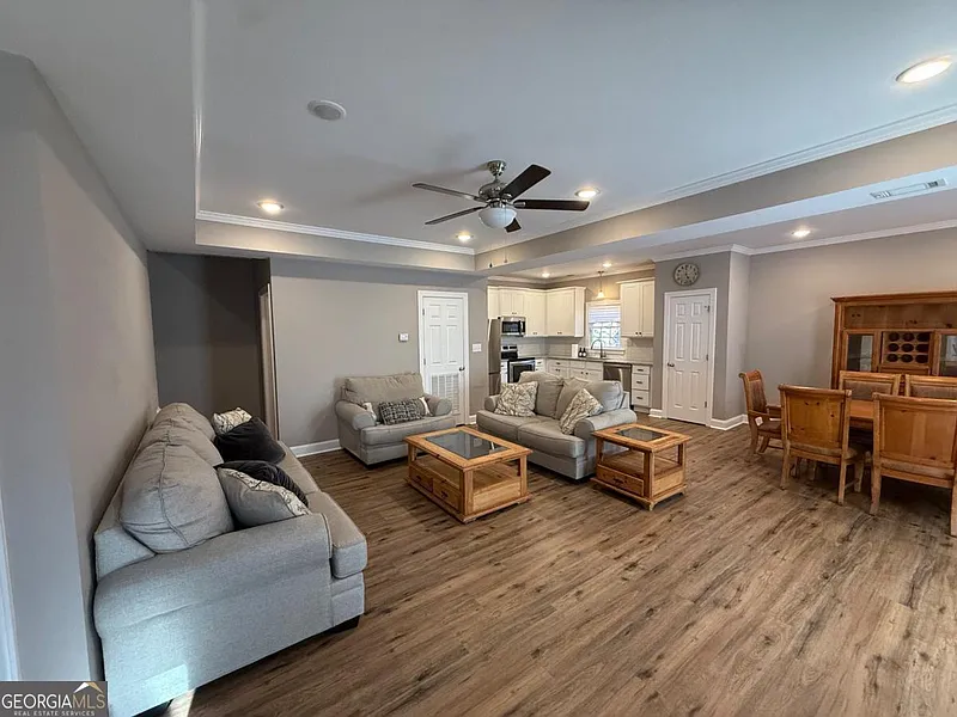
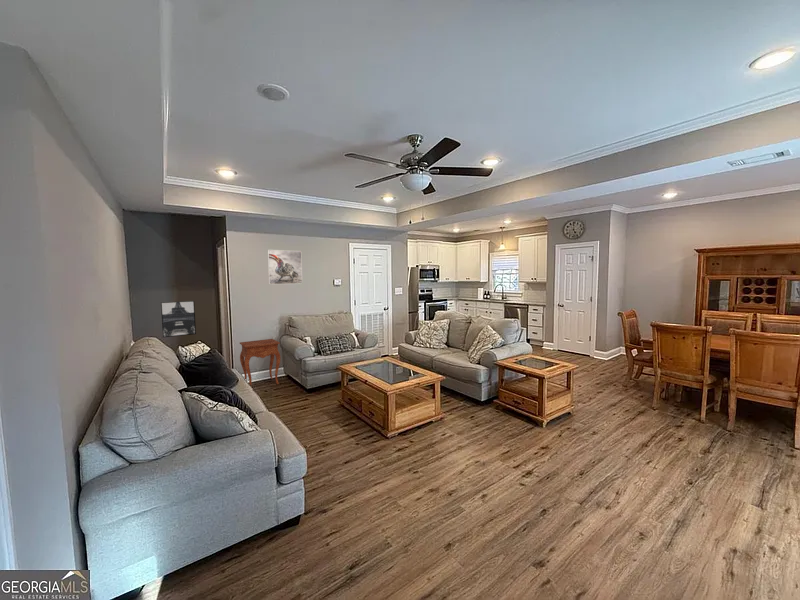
+ wall art (178, 318)
+ side table (261, 357)
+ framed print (285, 267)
